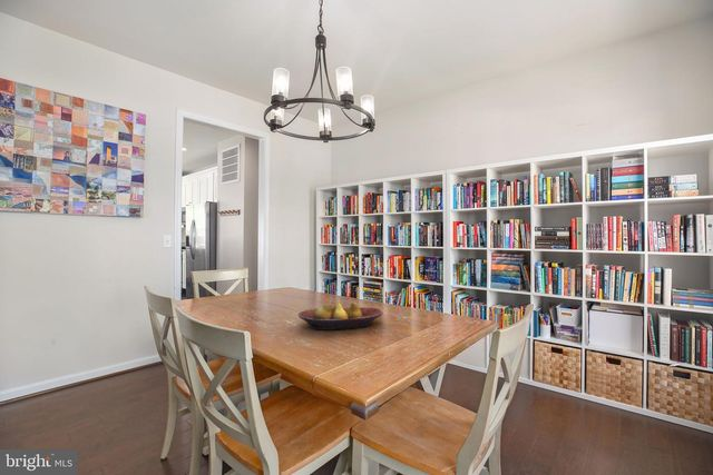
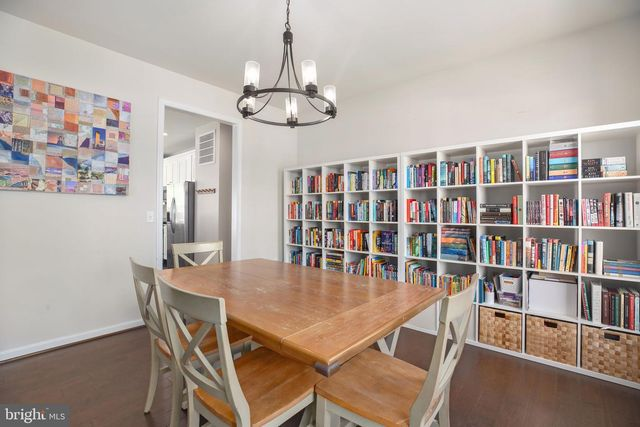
- fruit bowl (341, 314)
